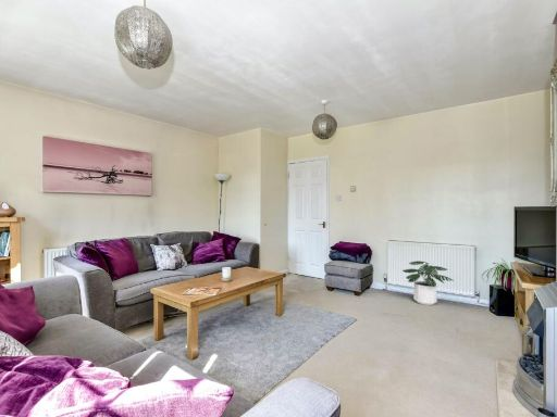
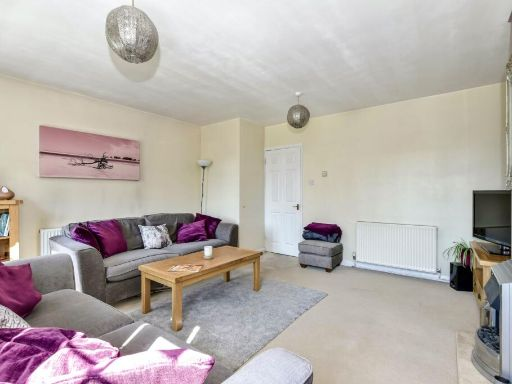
- potted plant (425, 282)
